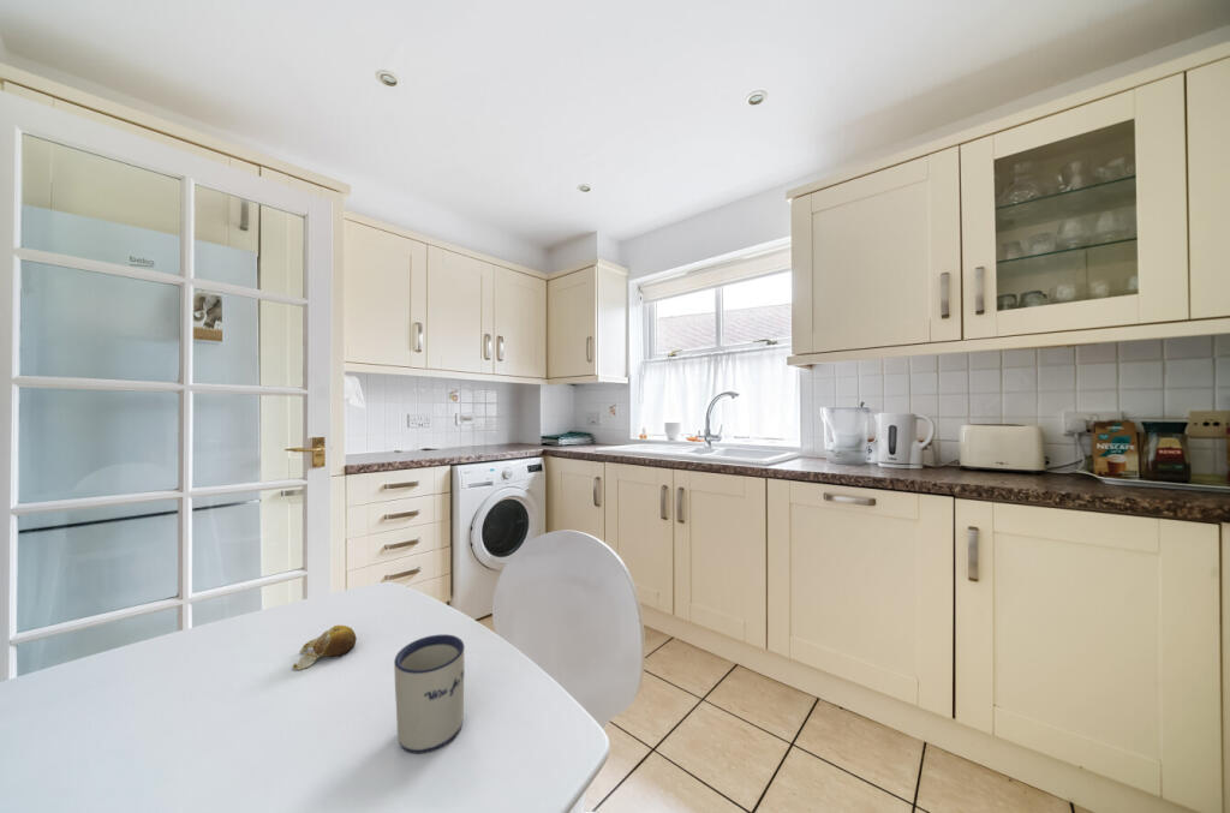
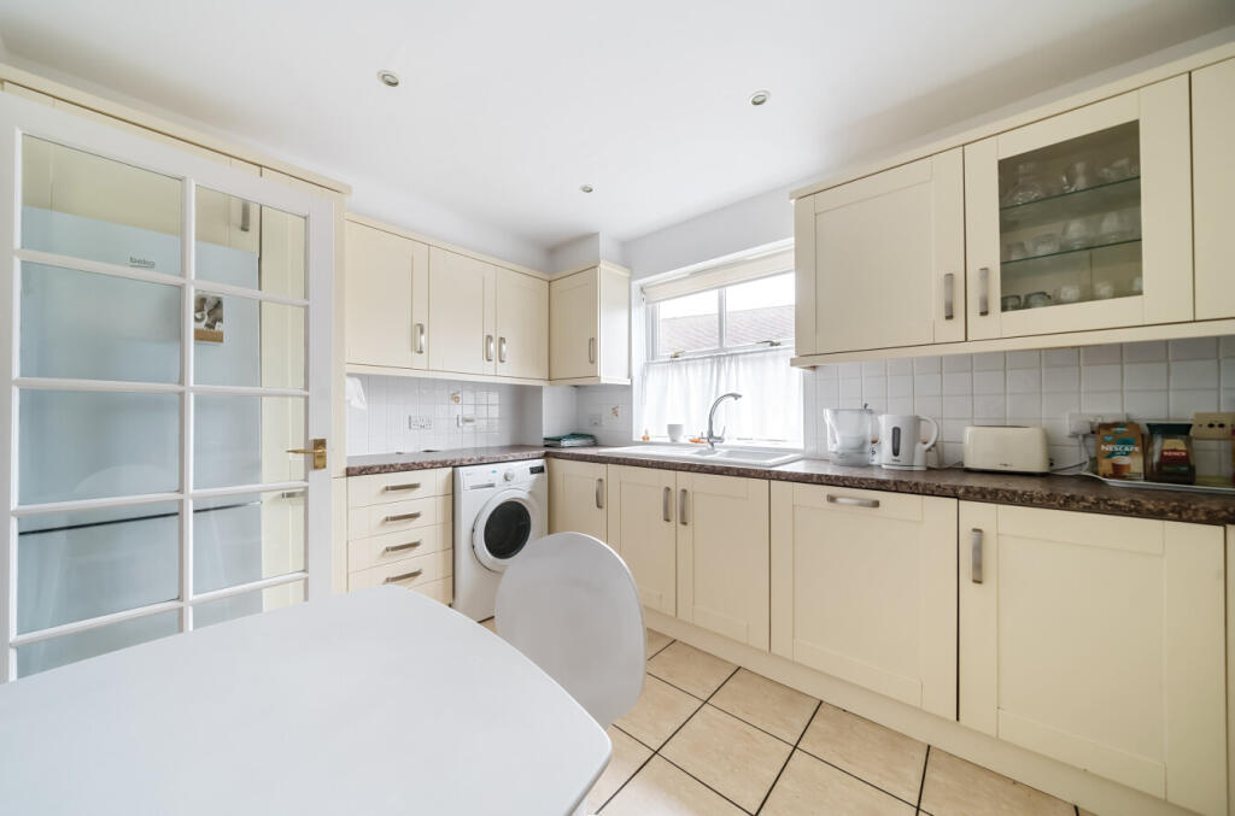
- mug (437, 682)
- fruit (322, 641)
